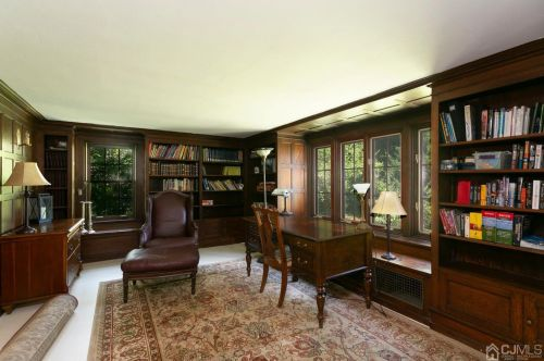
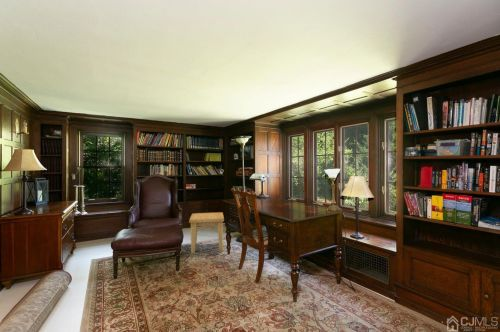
+ side table (207, 225)
